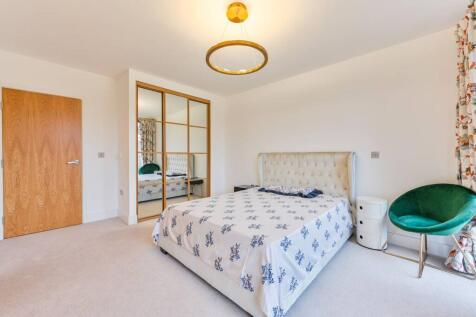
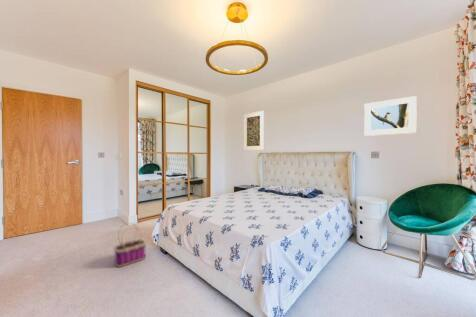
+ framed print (253, 131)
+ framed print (388, 117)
+ basket (130, 242)
